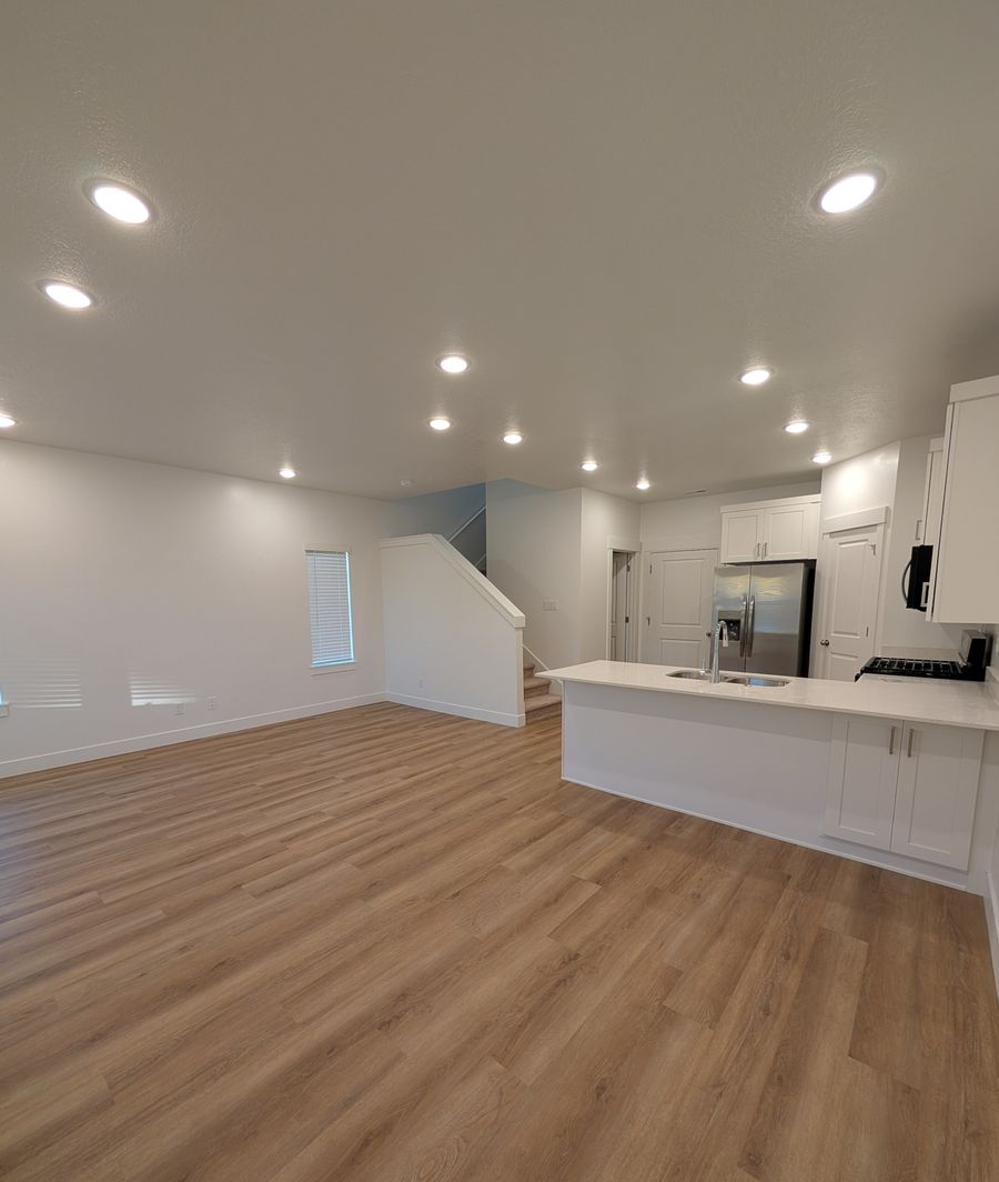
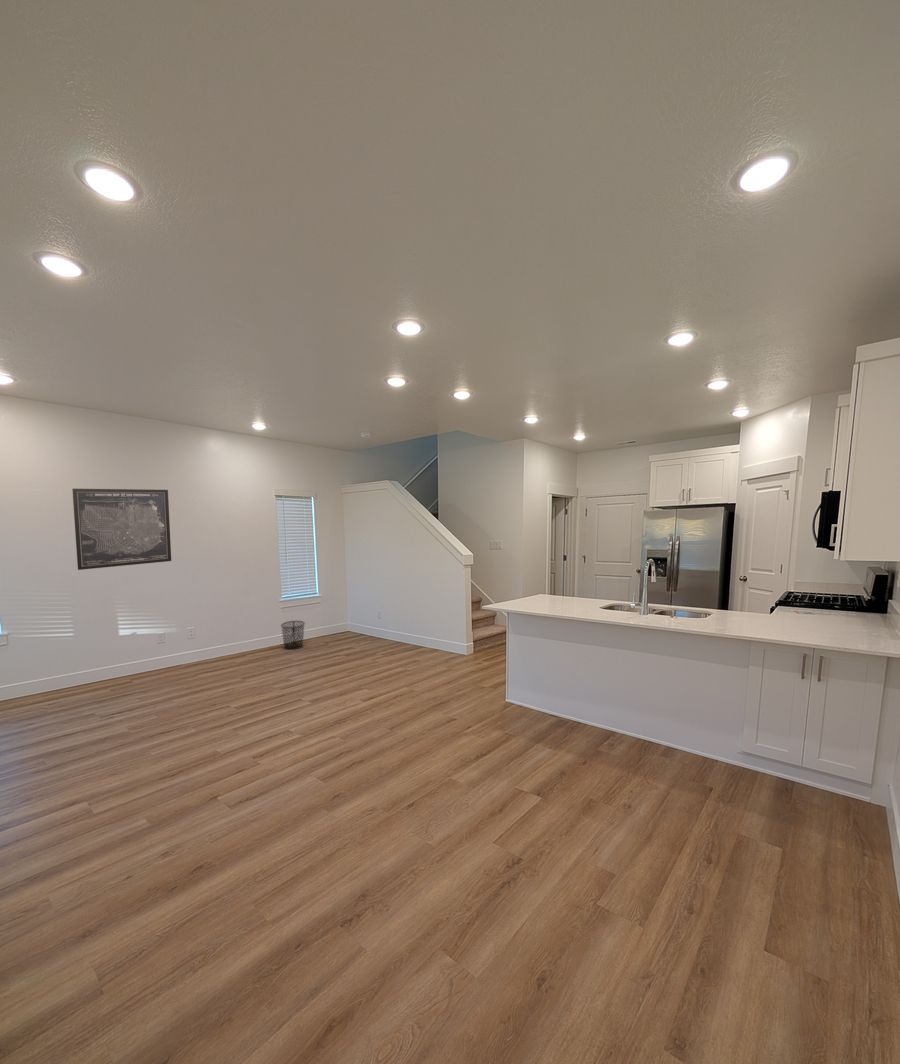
+ wall art (125, 527)
+ waste bin (293, 635)
